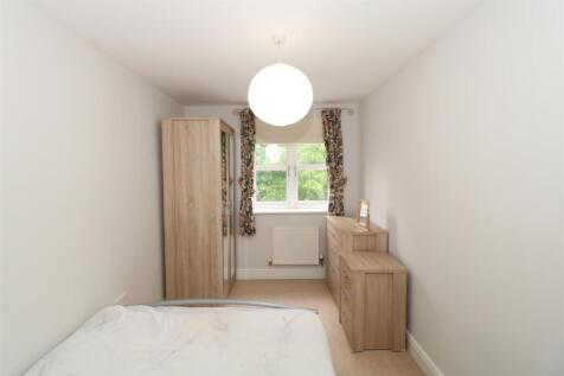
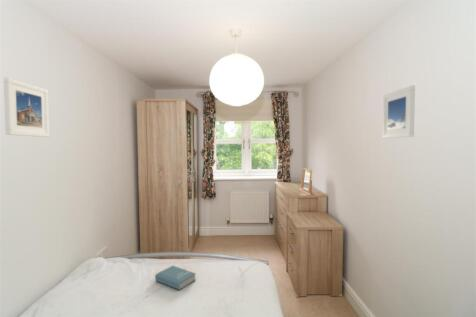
+ book (175, 277)
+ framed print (28, 110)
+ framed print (397, 114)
